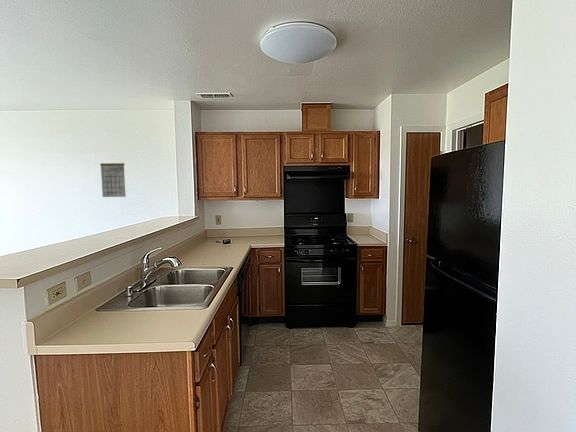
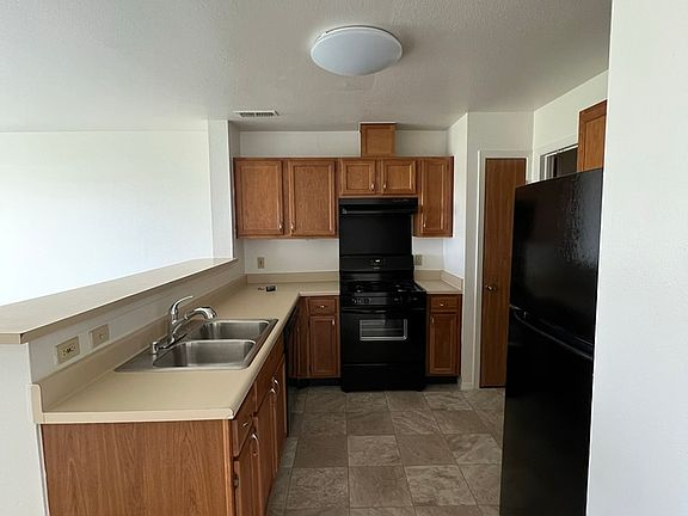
- calendar (113, 176)
